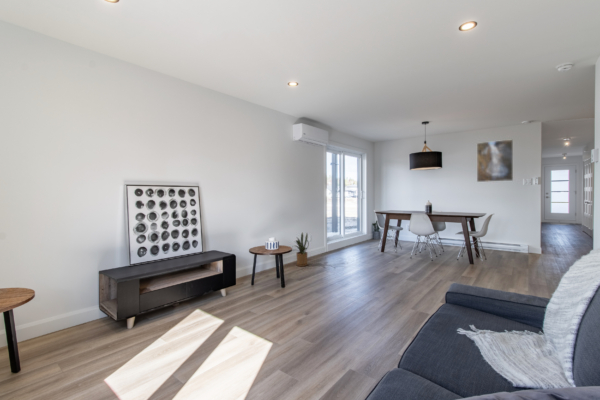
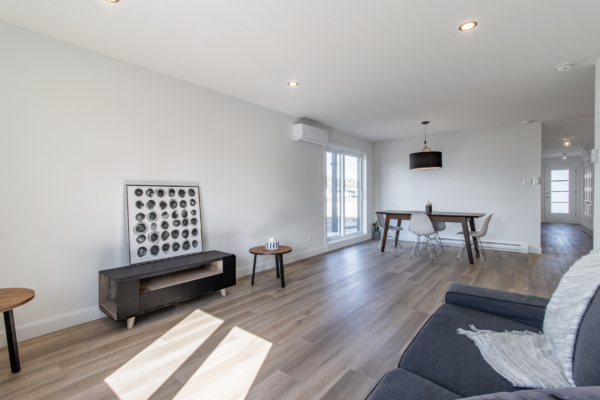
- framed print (494, 161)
- house plant (299, 249)
